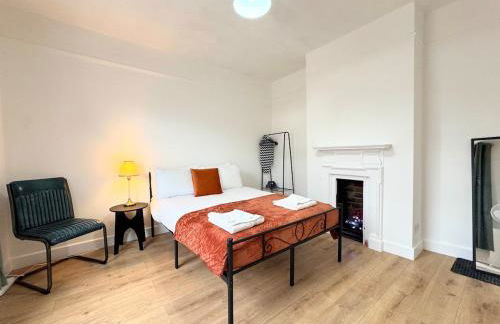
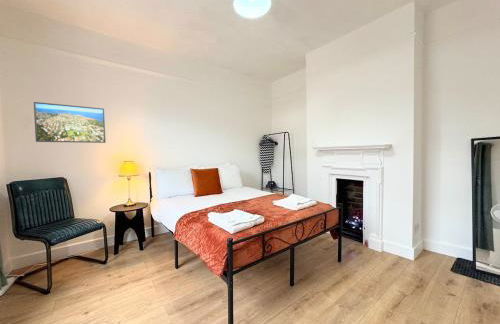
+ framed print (72, 124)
